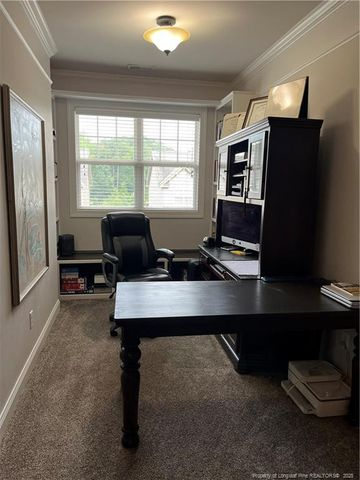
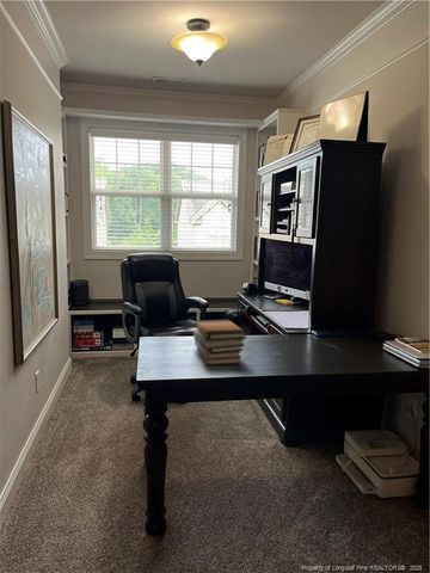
+ book stack (217, 340)
